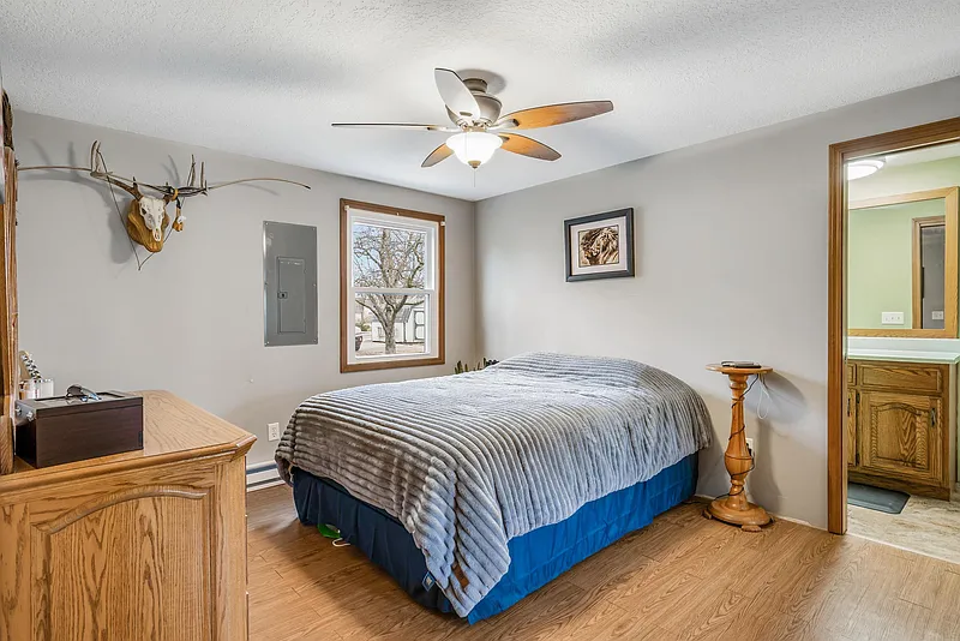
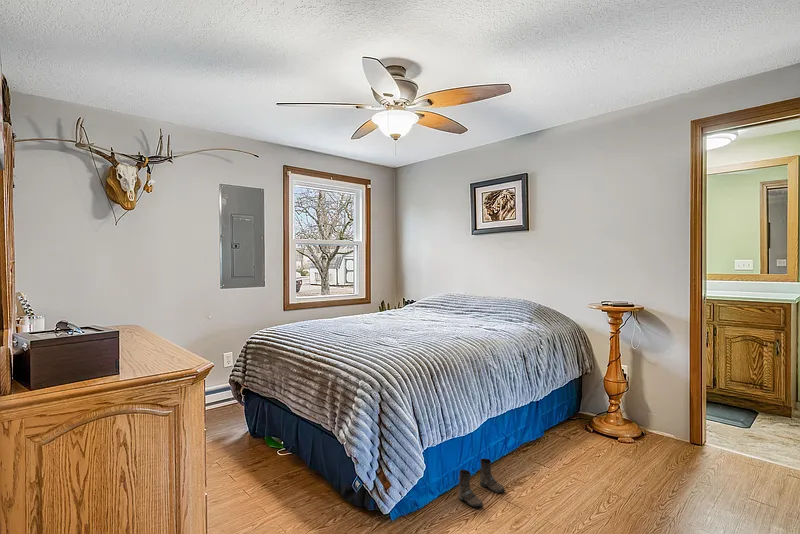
+ boots (481, 481)
